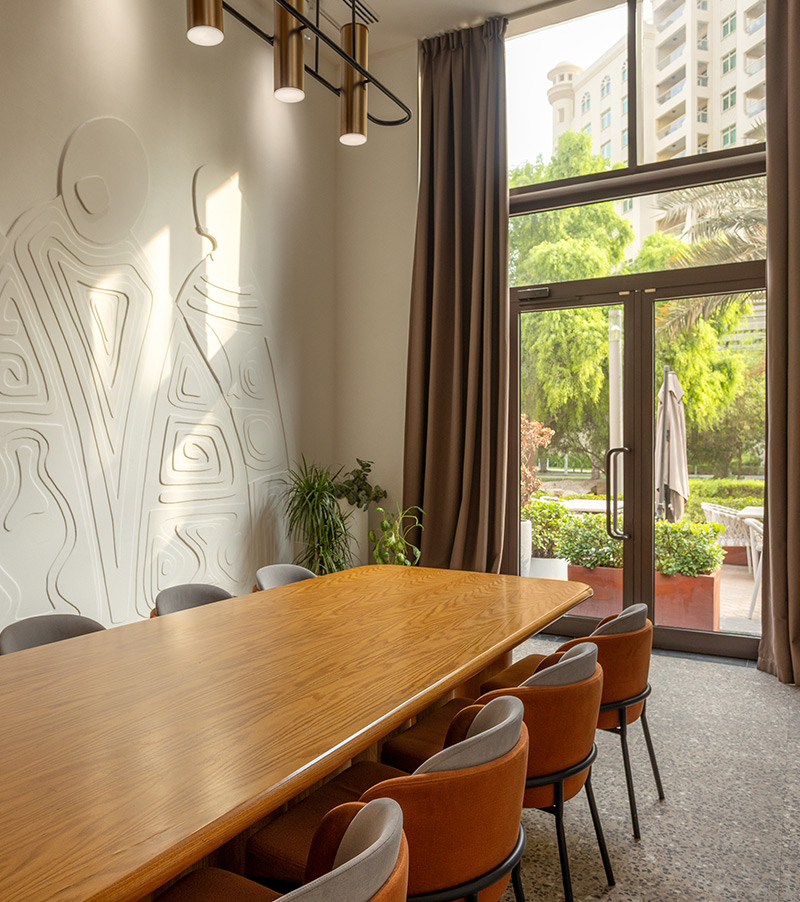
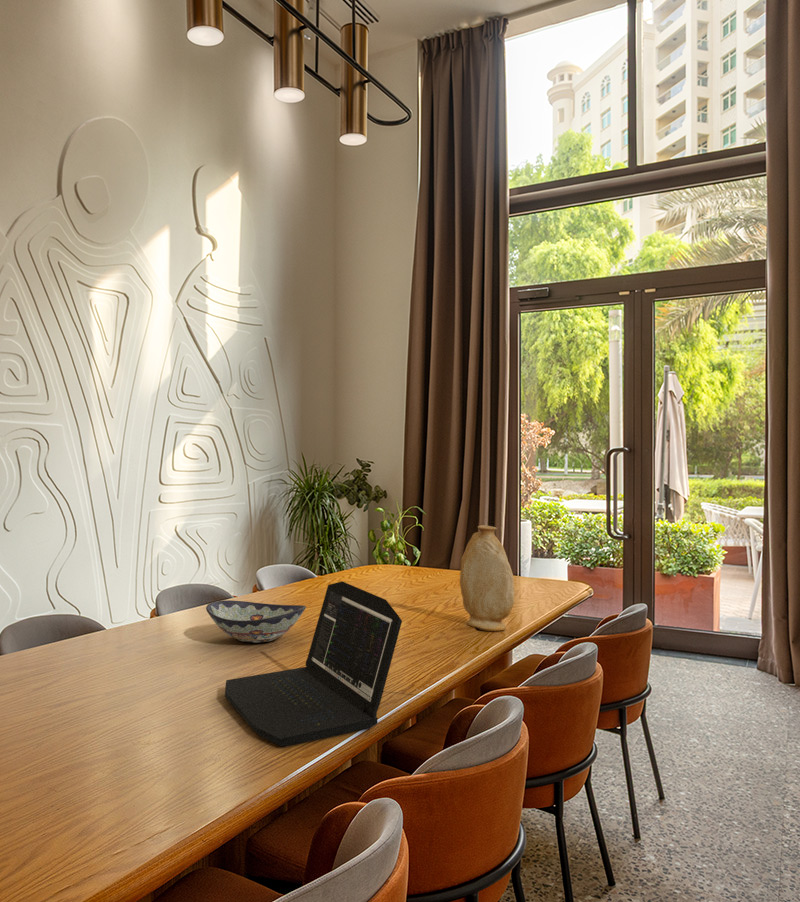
+ vase (486, 576)
+ decorative bowl (256, 622)
+ laptop (308, 654)
